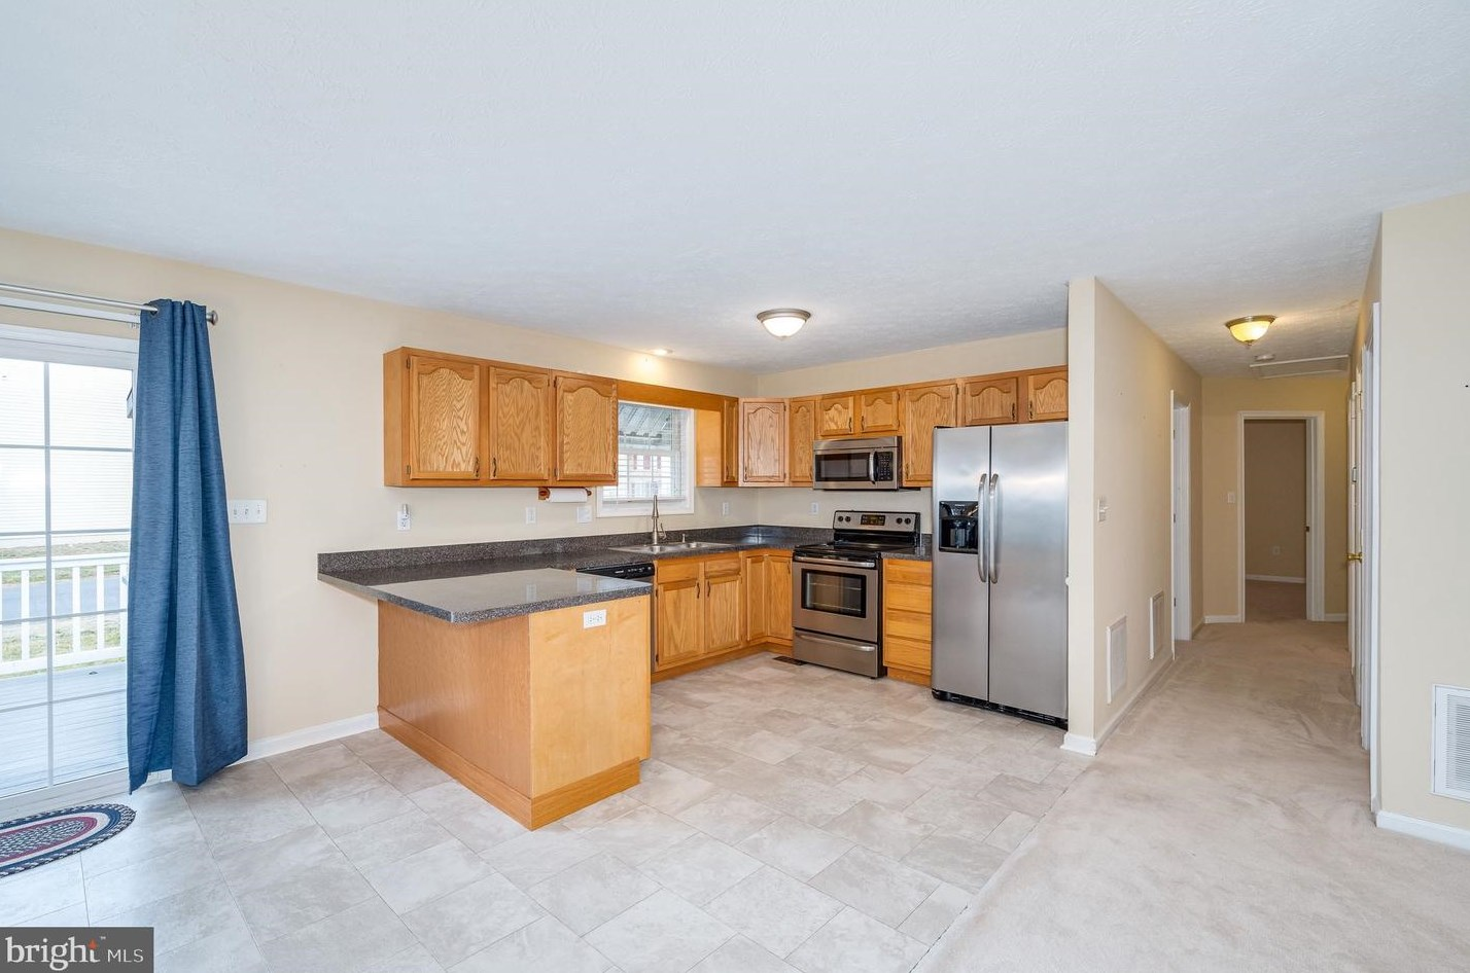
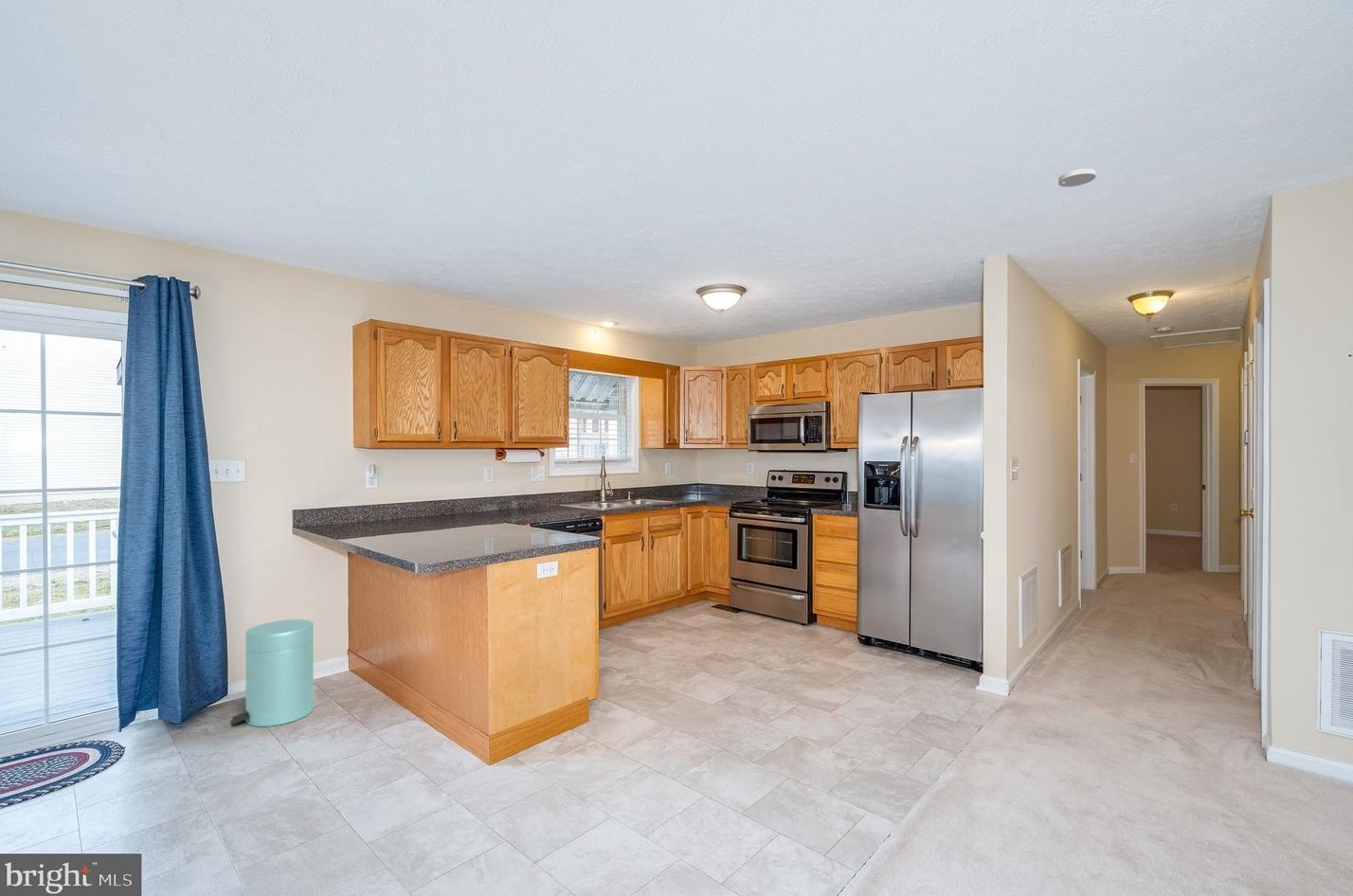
+ smoke detector (1076, 177)
+ trash can (274, 671)
